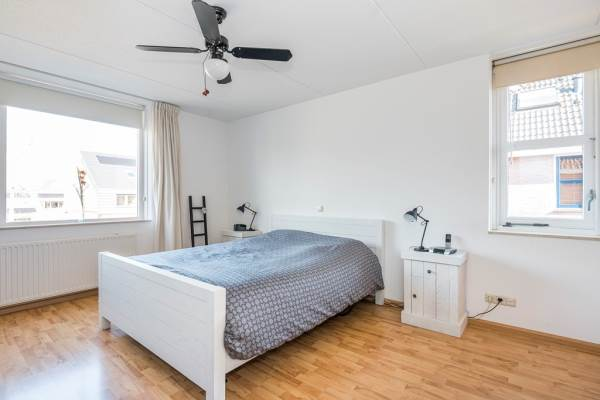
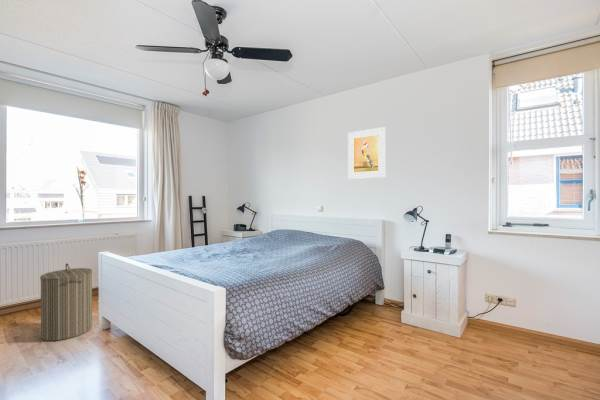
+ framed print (365, 154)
+ laundry hamper (67, 297)
